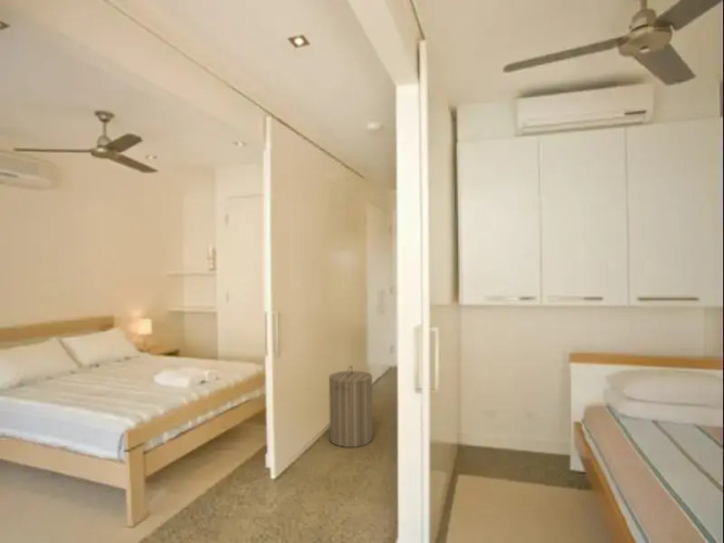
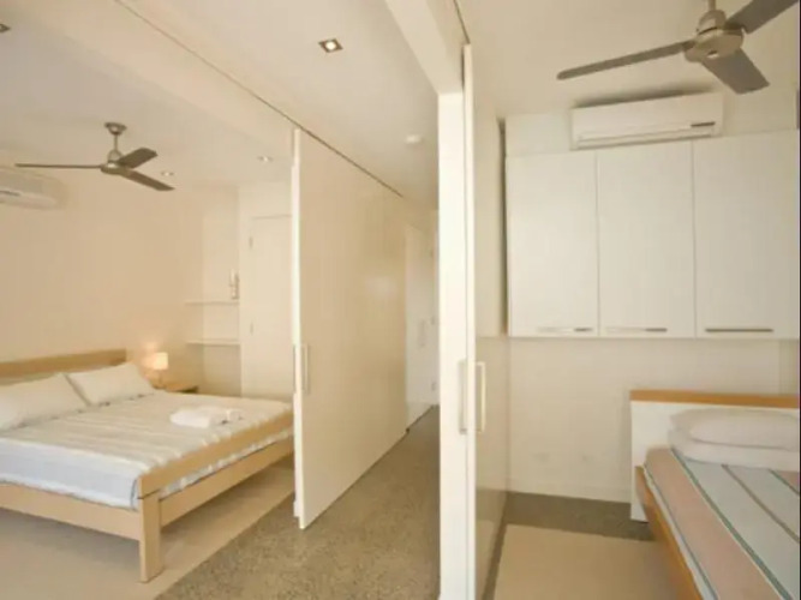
- laundry hamper (351, 402)
